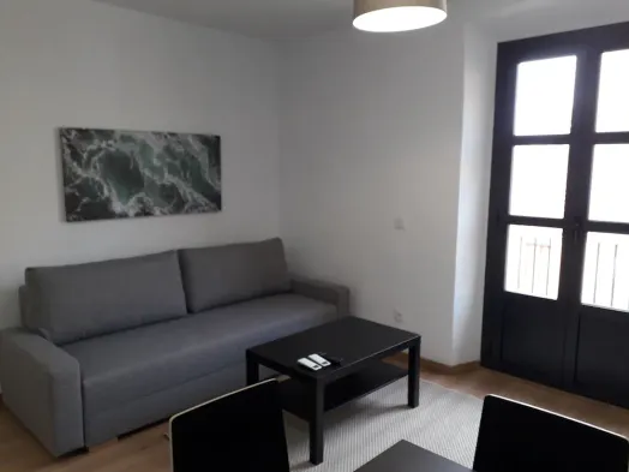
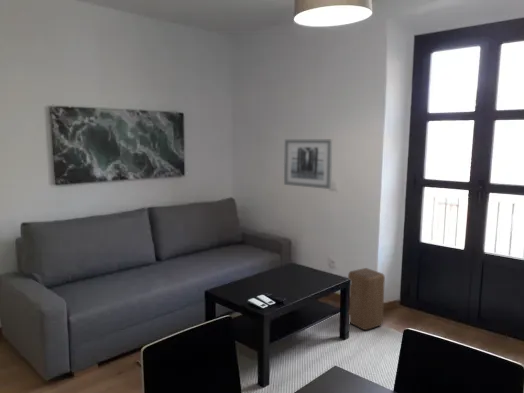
+ wall art (306, 163)
+ stool (365, 298)
